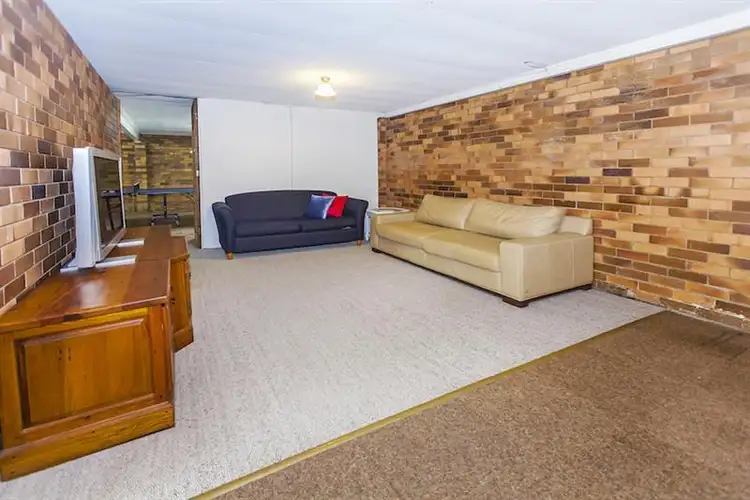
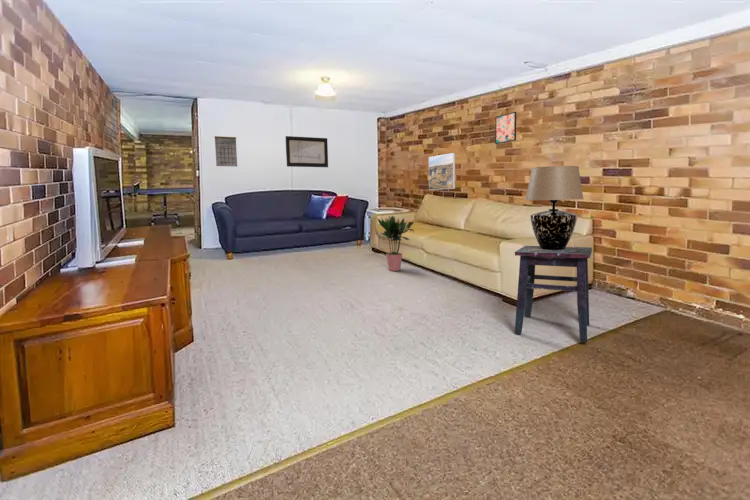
+ side table (553, 289)
+ wall art (505, 128)
+ potted plant (399, 242)
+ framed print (441, 172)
+ table lamp (553, 208)
+ wall art (307, 152)
+ calendar (226, 148)
